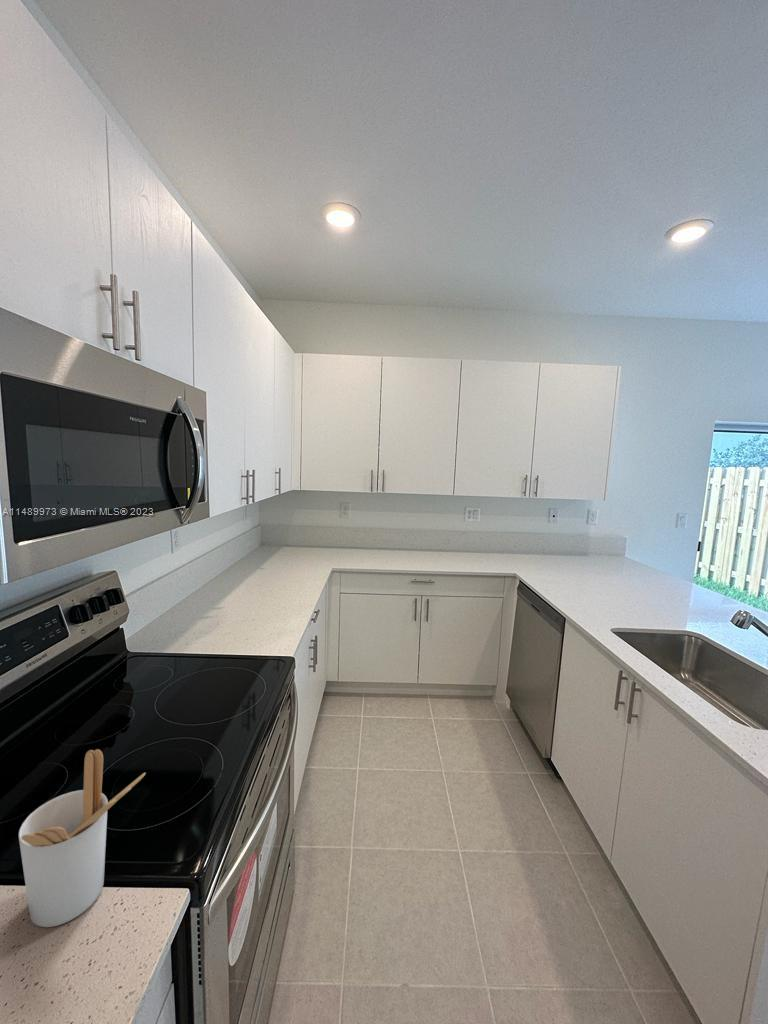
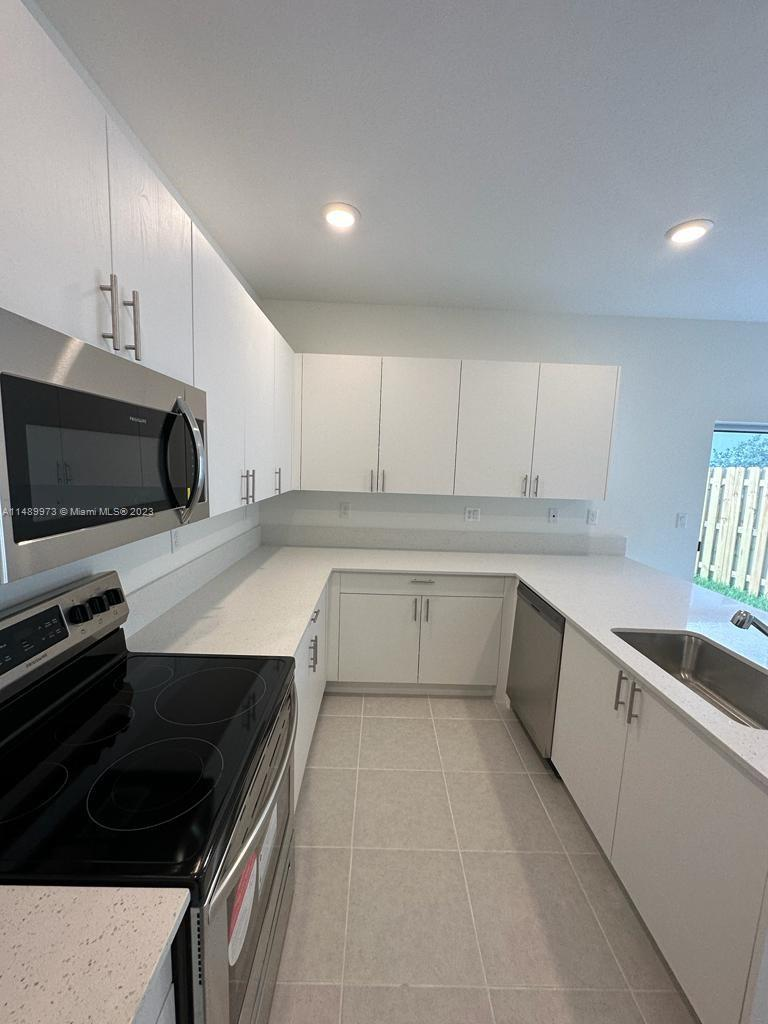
- utensil holder (84, 838)
